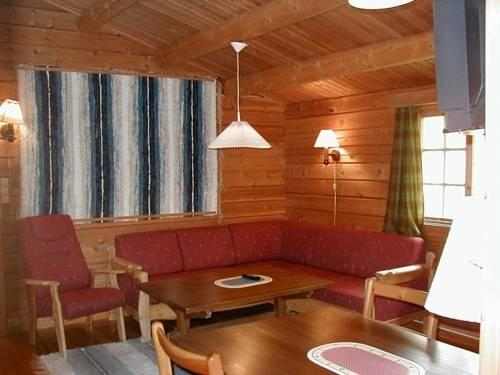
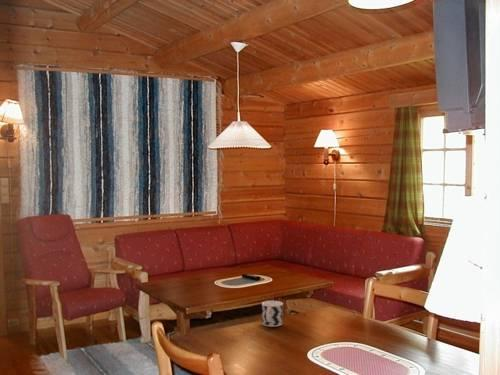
+ cup (271, 314)
